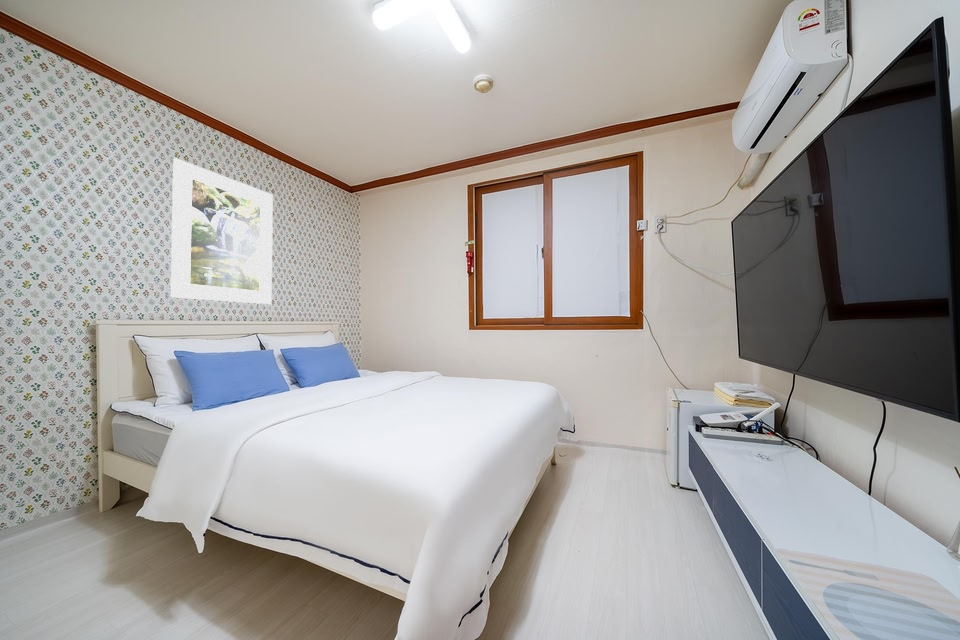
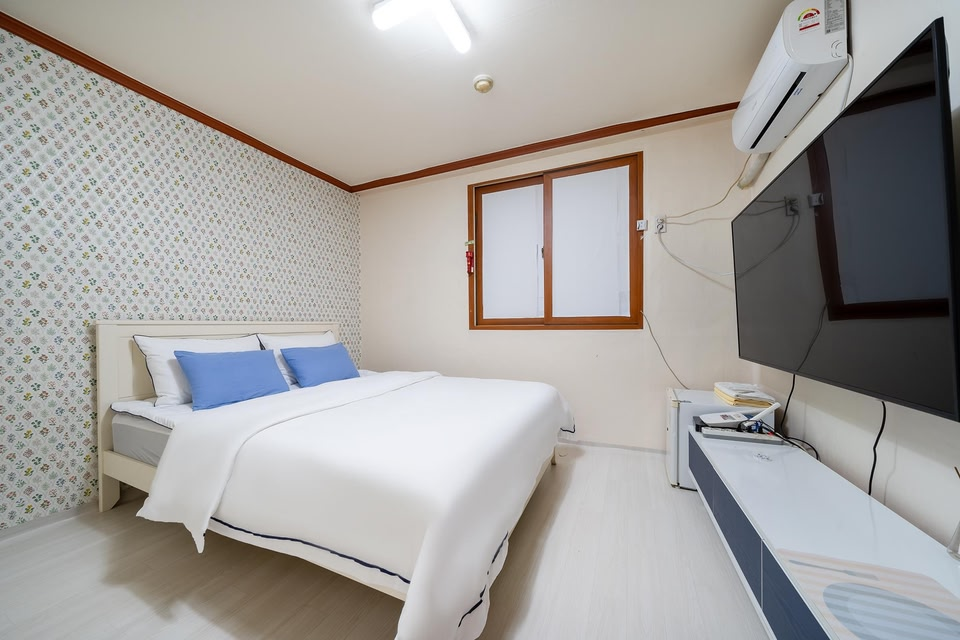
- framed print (228, 239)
